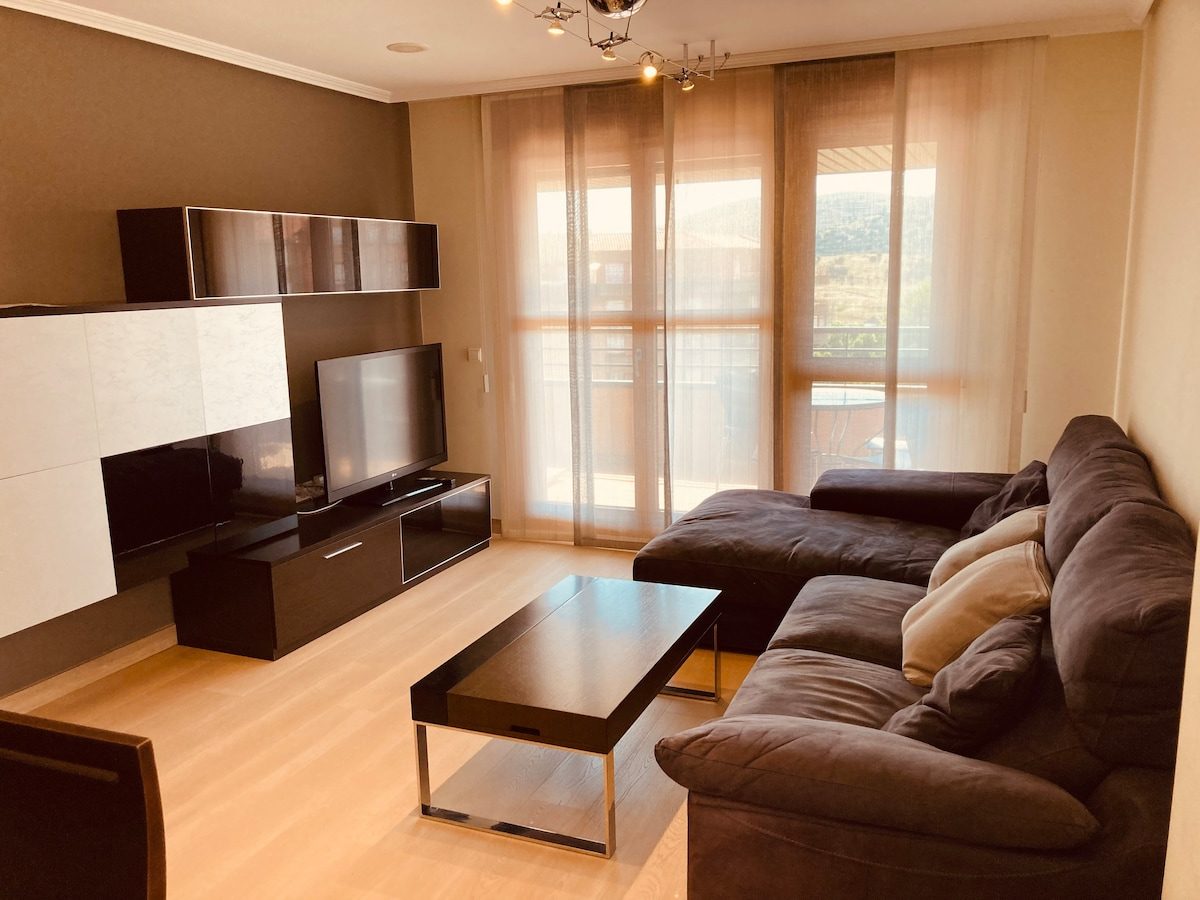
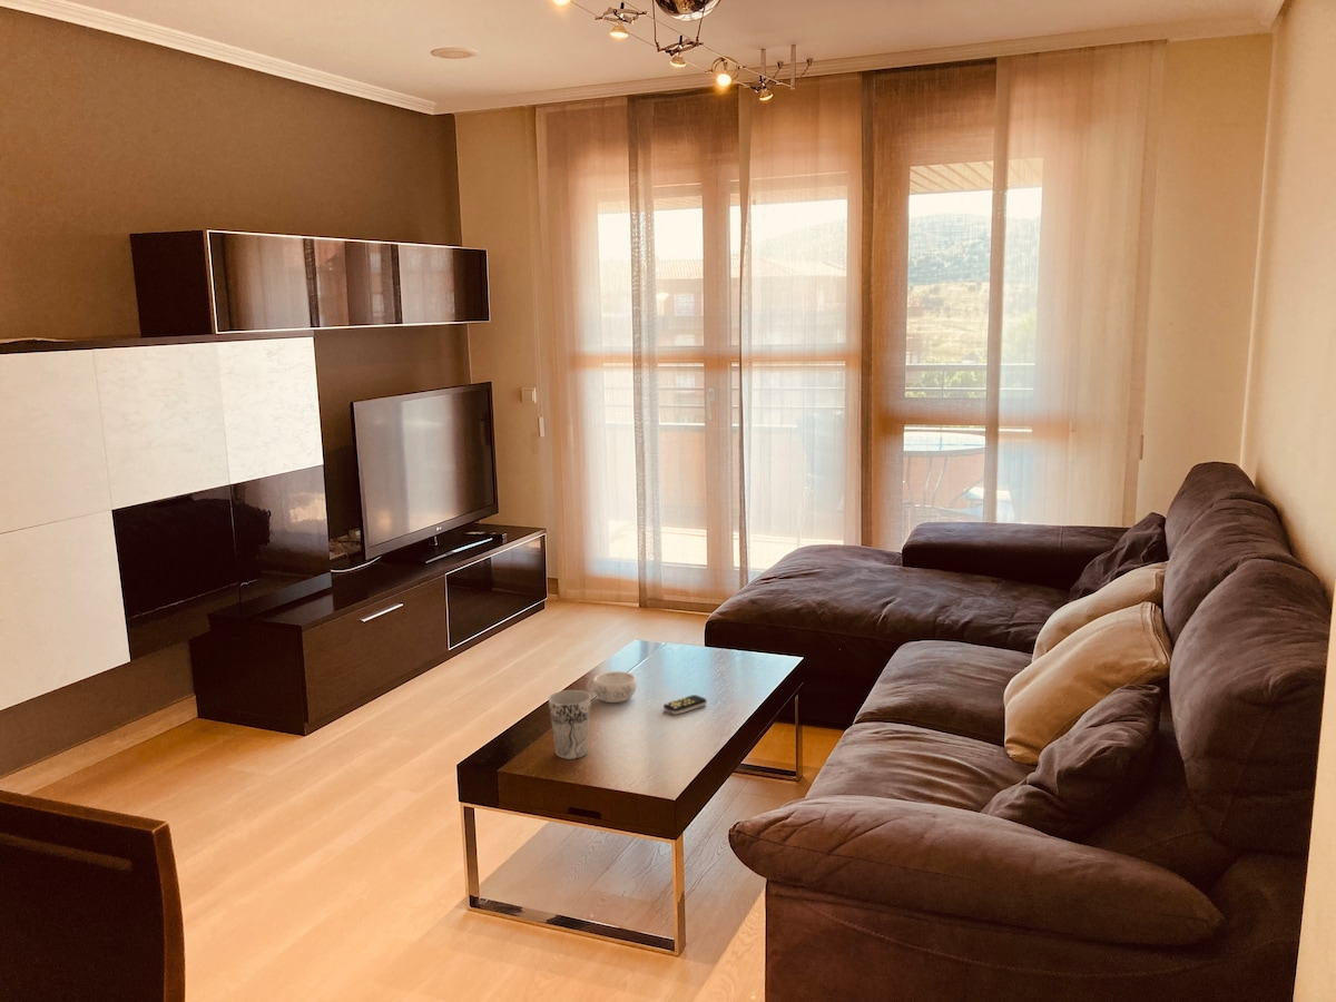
+ cup (570, 725)
+ remote control (685, 704)
+ decorative bowl (611, 688)
